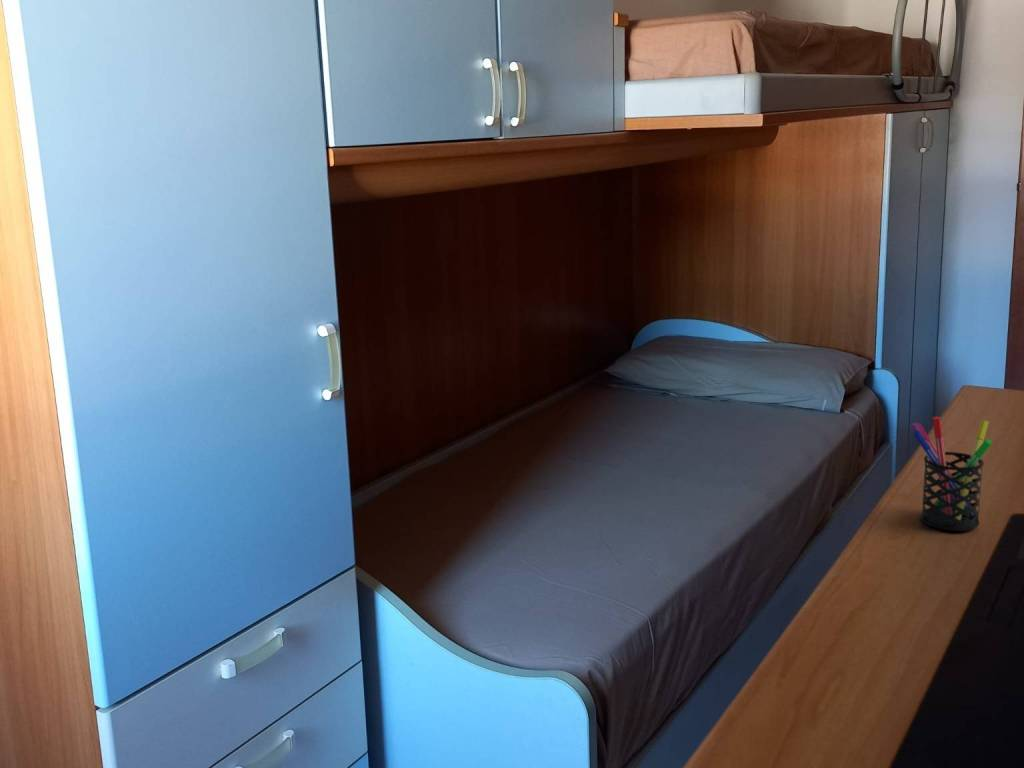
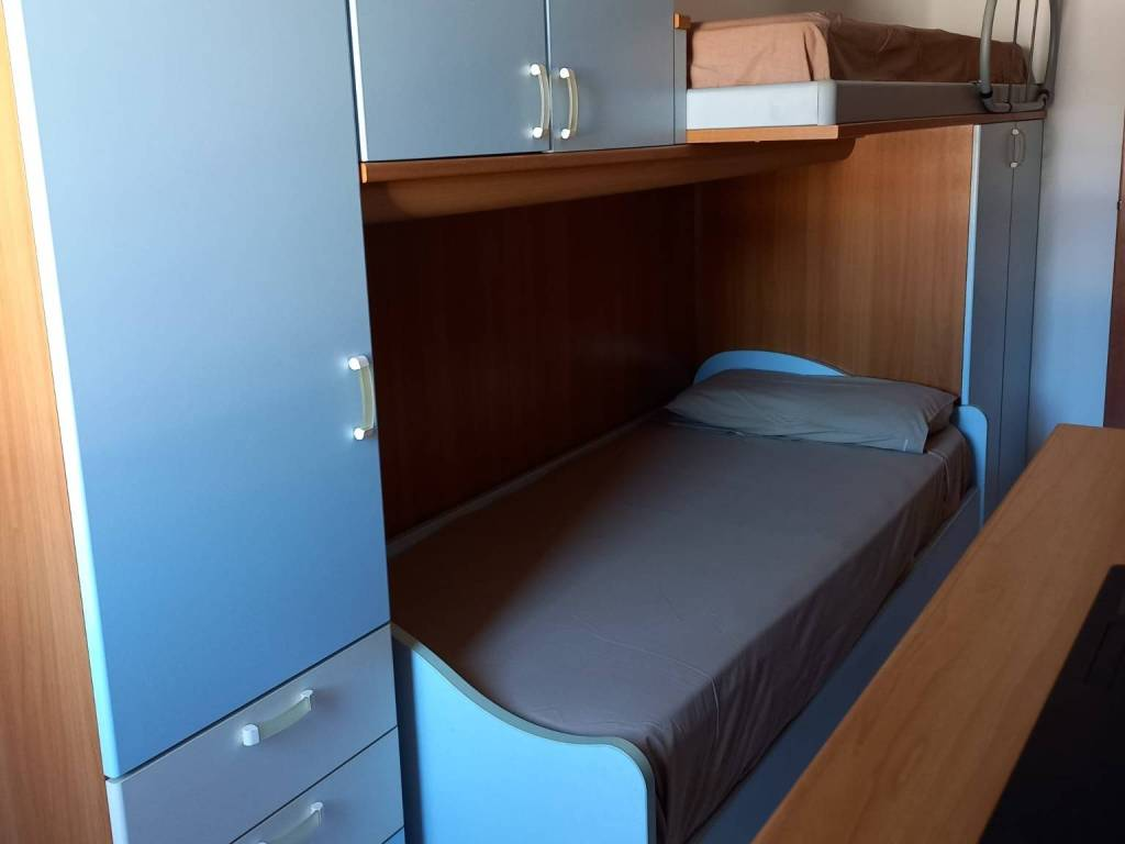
- pen holder (956, 470)
